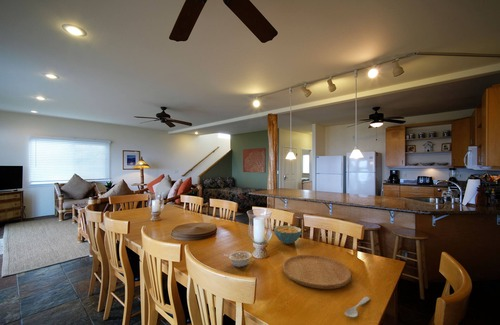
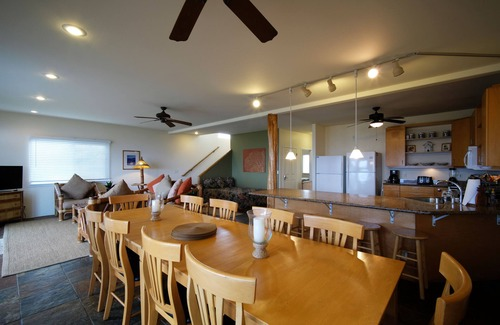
- cutting board (315, 269)
- cereal bowl (287, 235)
- spoon (358, 305)
- legume (239, 259)
